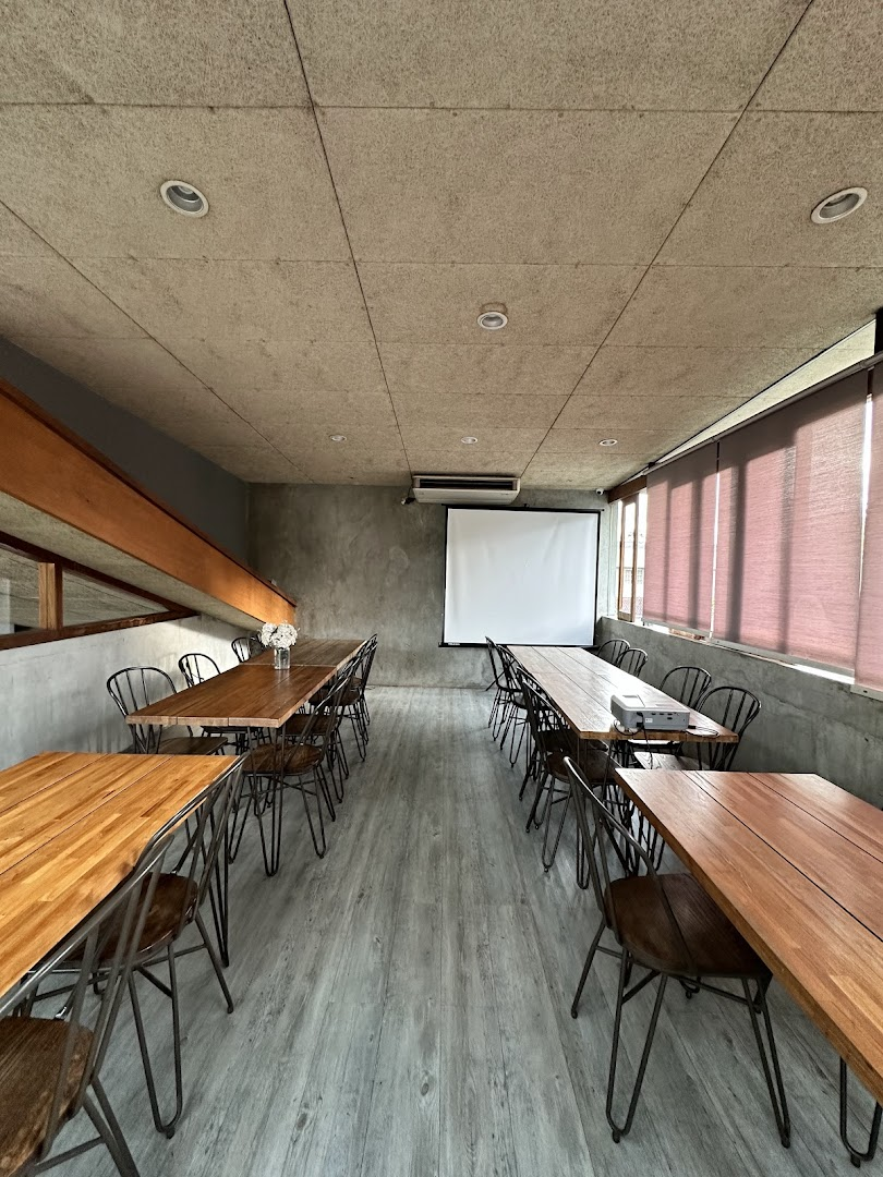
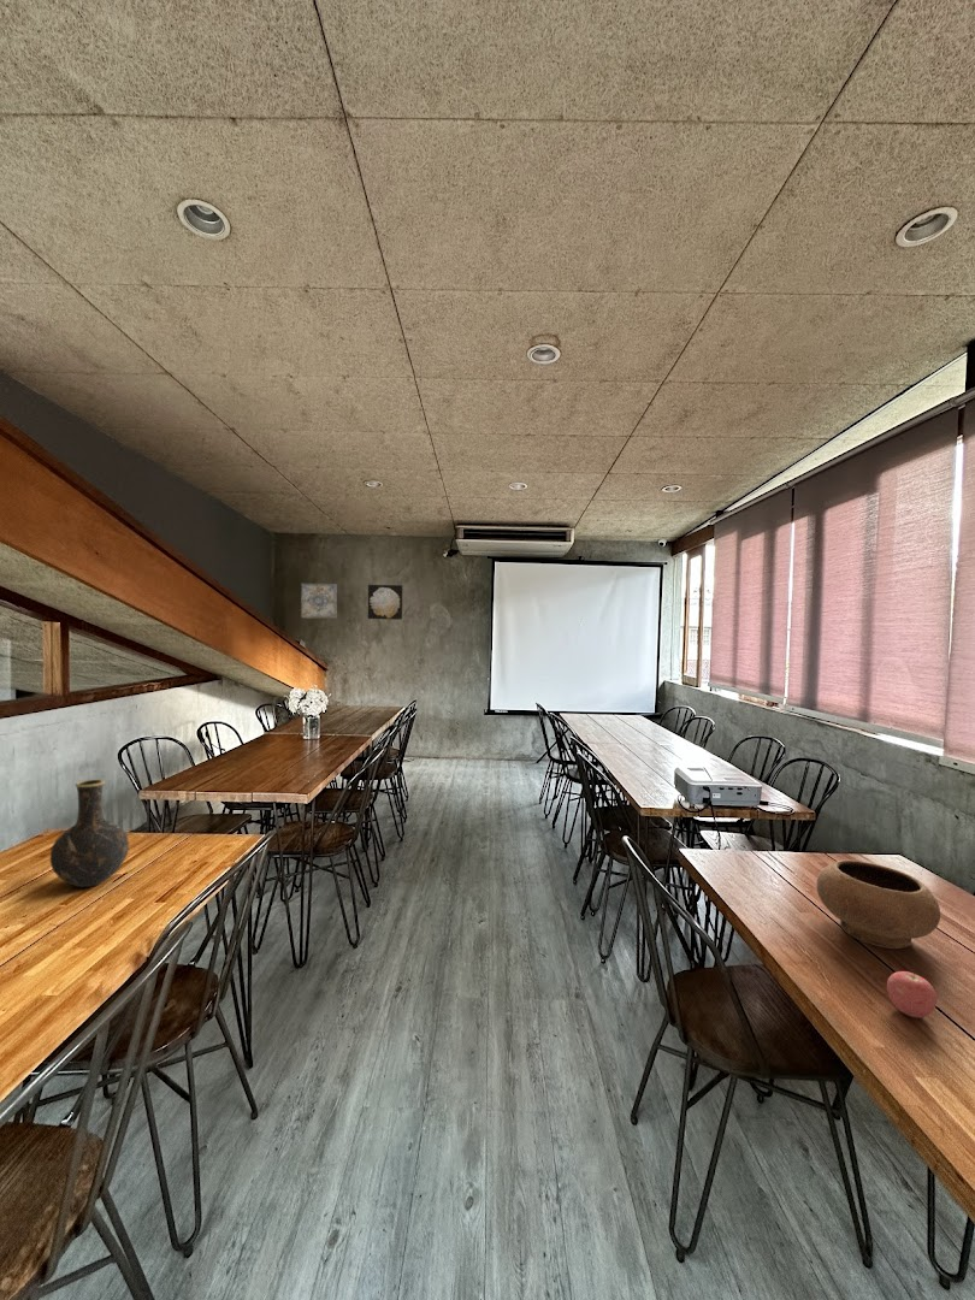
+ wall art (385, 602)
+ bowl (874, 903)
+ wall art (318, 601)
+ vase (90, 832)
+ apple (911, 992)
